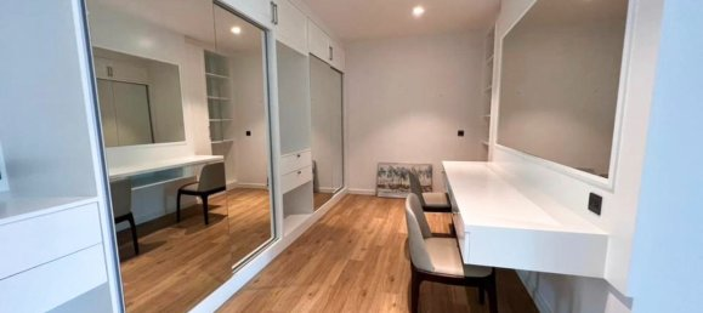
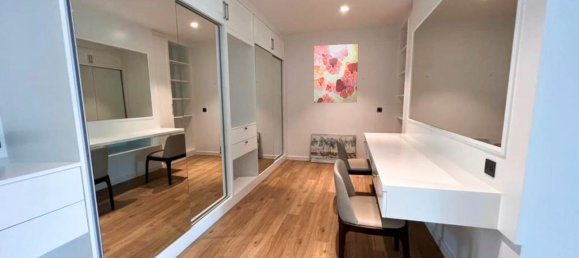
+ wall art (335, 74)
